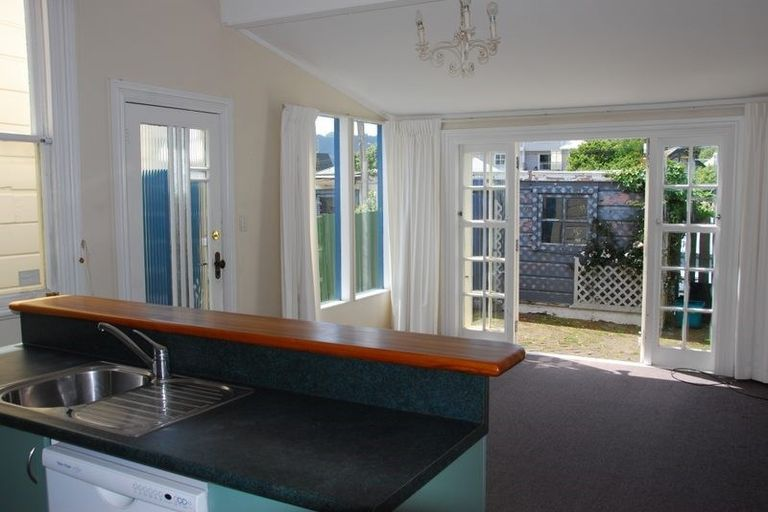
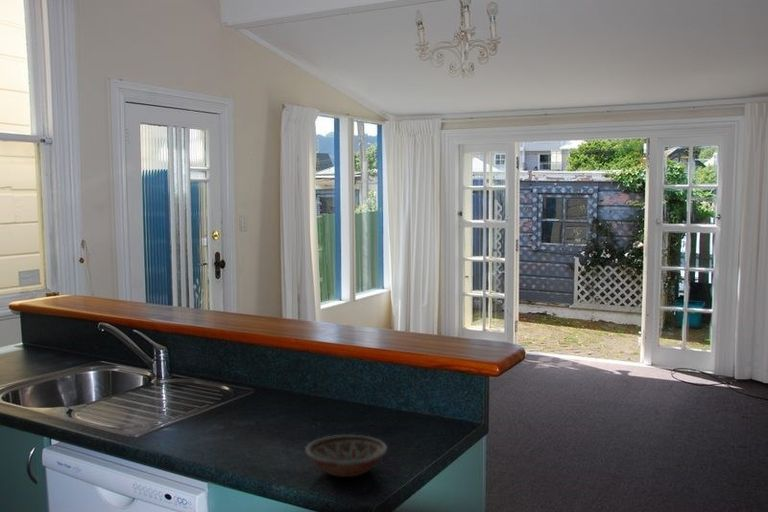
+ bowl (346, 458)
